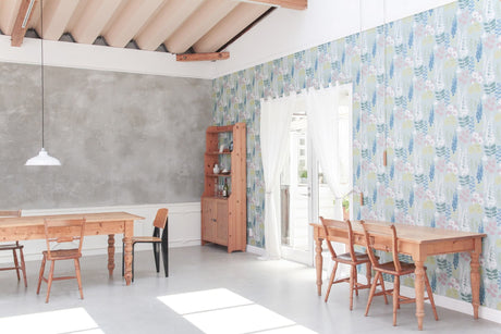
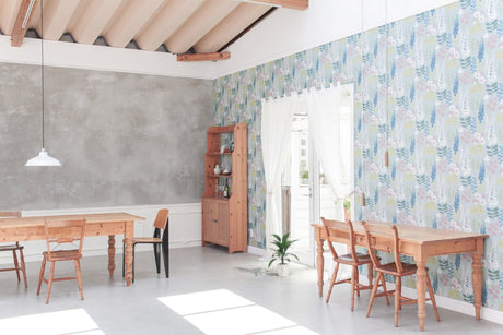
+ indoor plant (281, 253)
